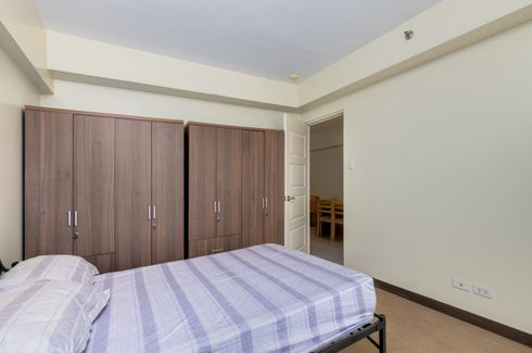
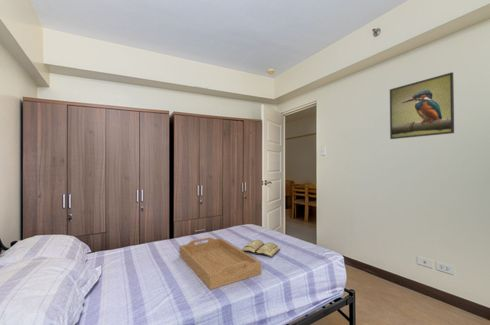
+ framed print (418, 109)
+ diary (260, 247)
+ serving tray (216, 256)
